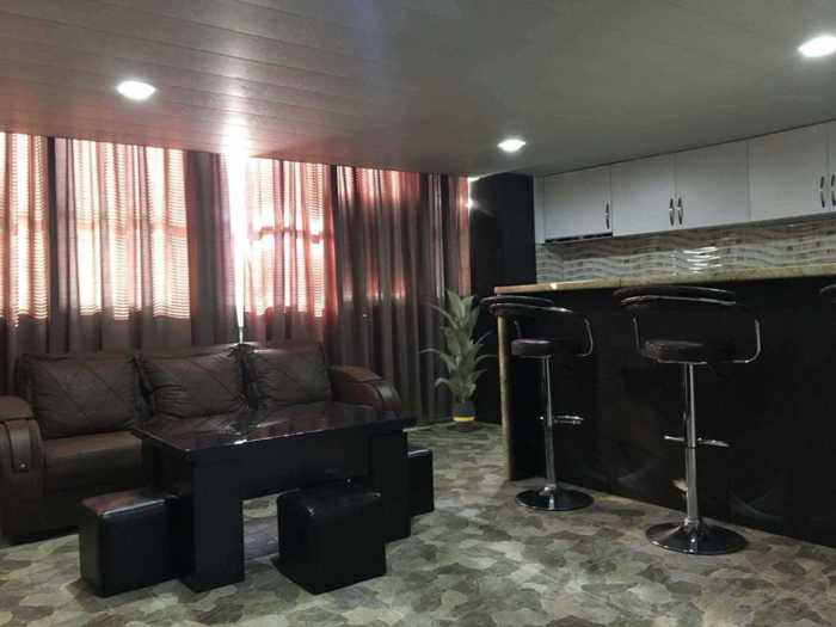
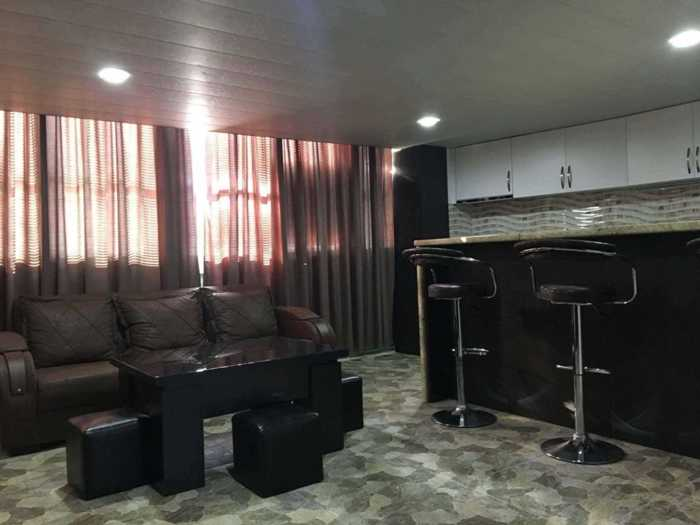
- indoor plant (455, 358)
